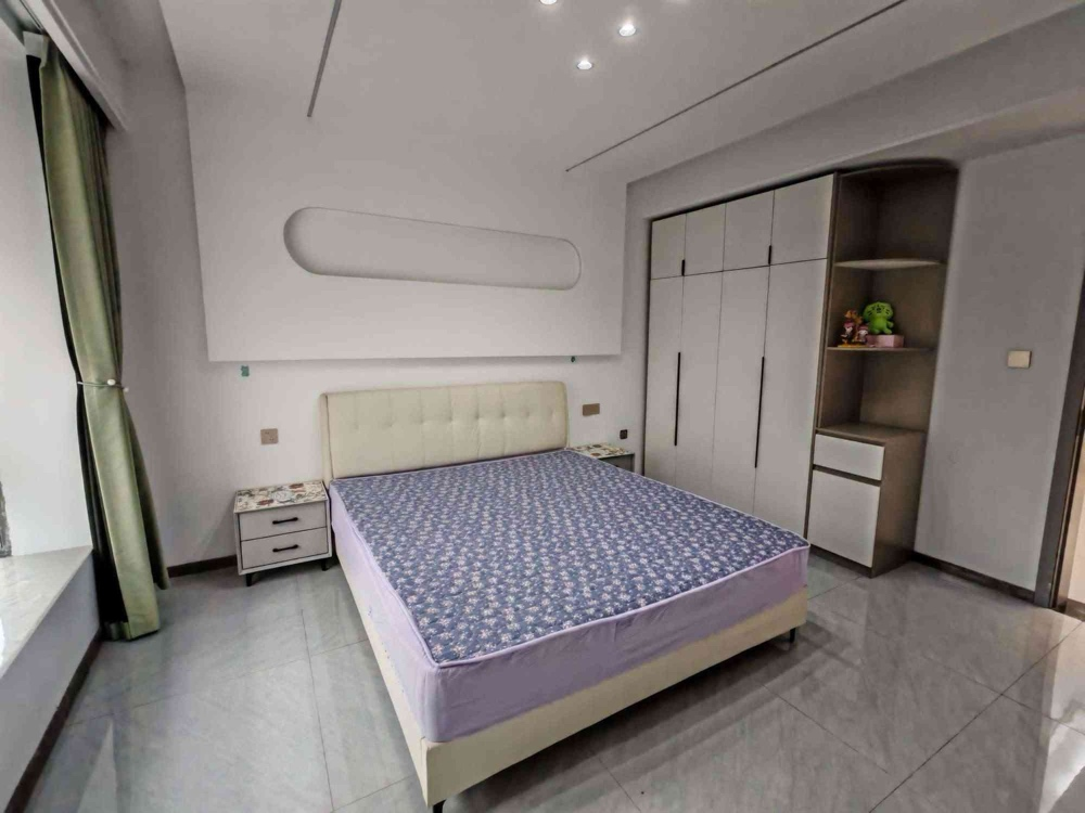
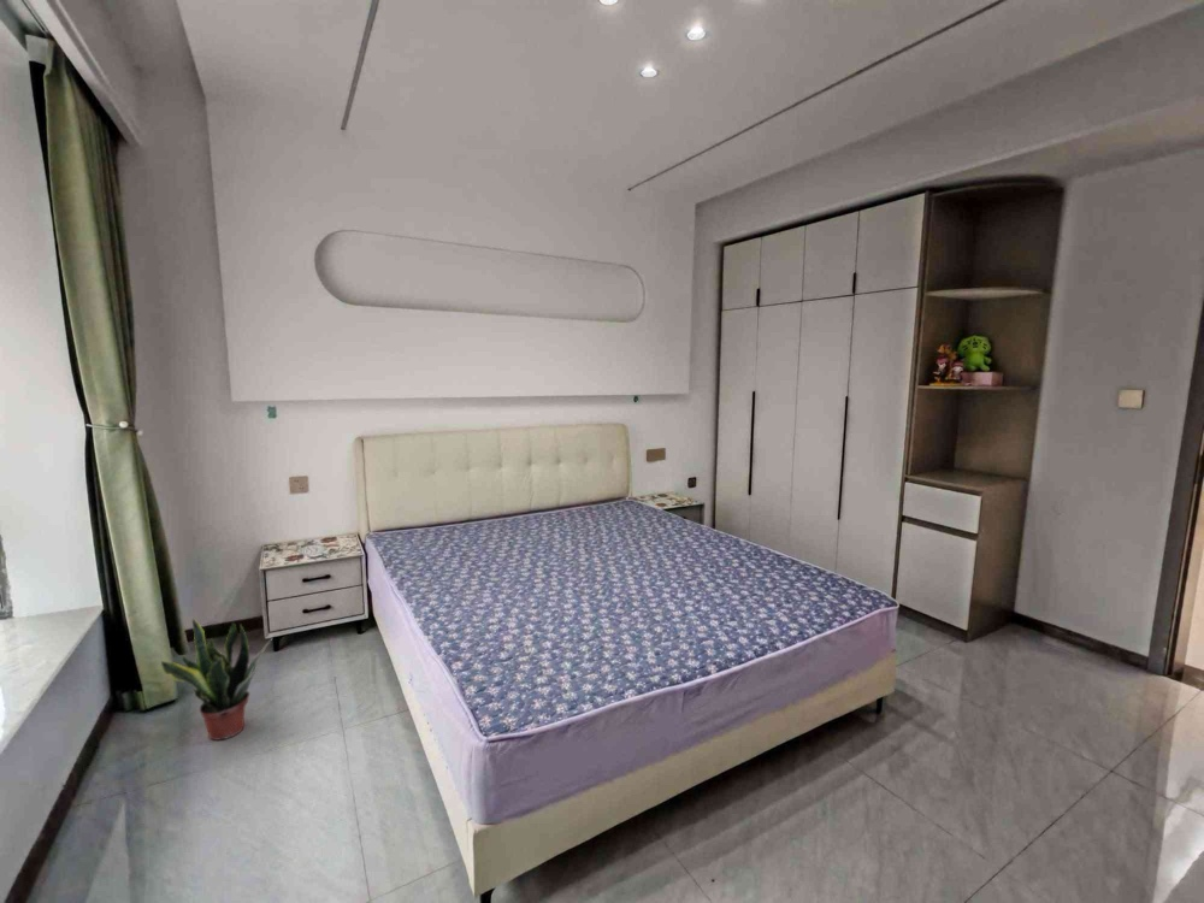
+ potted plant (218, 679)
